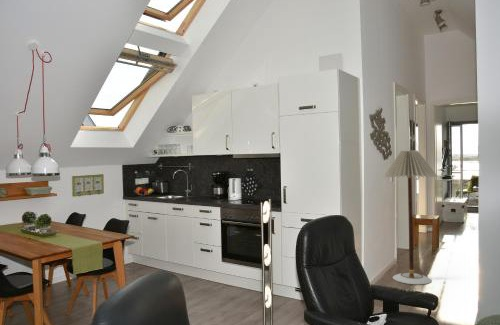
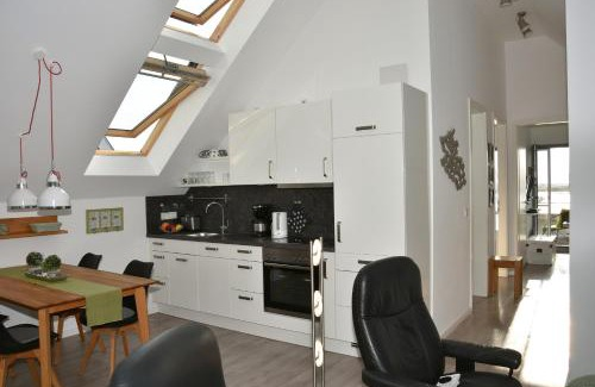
- floor lamp (410, 214)
